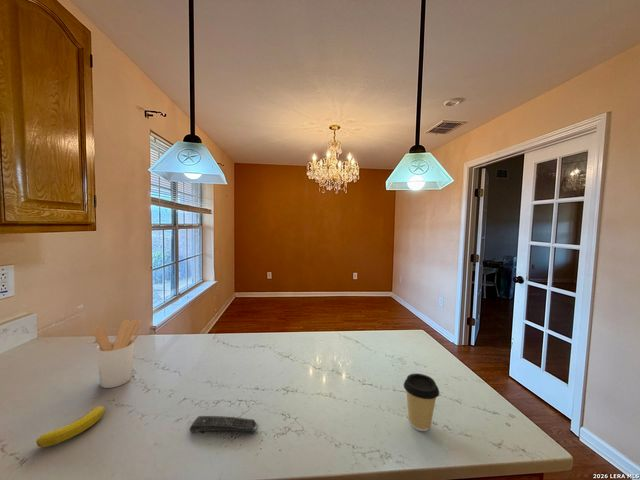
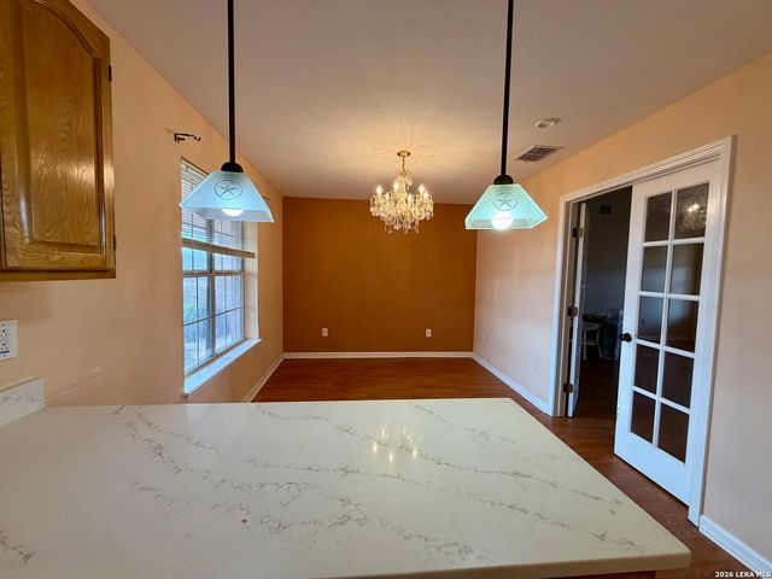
- remote control (225, 424)
- utensil holder (121, 350)
- coffee cup (420, 402)
- banana (77, 422)
